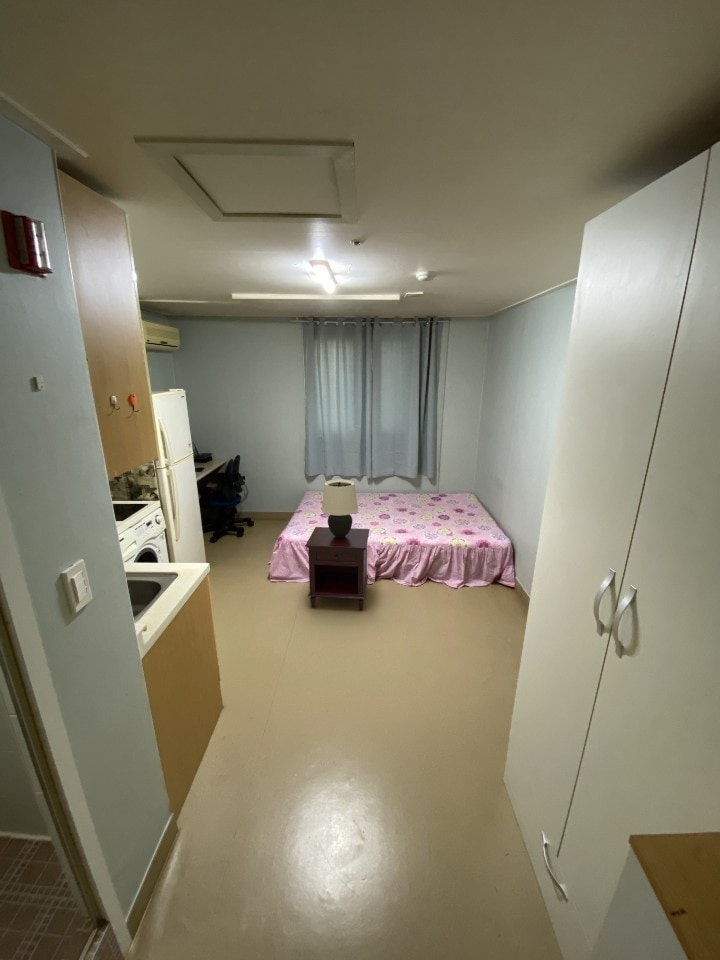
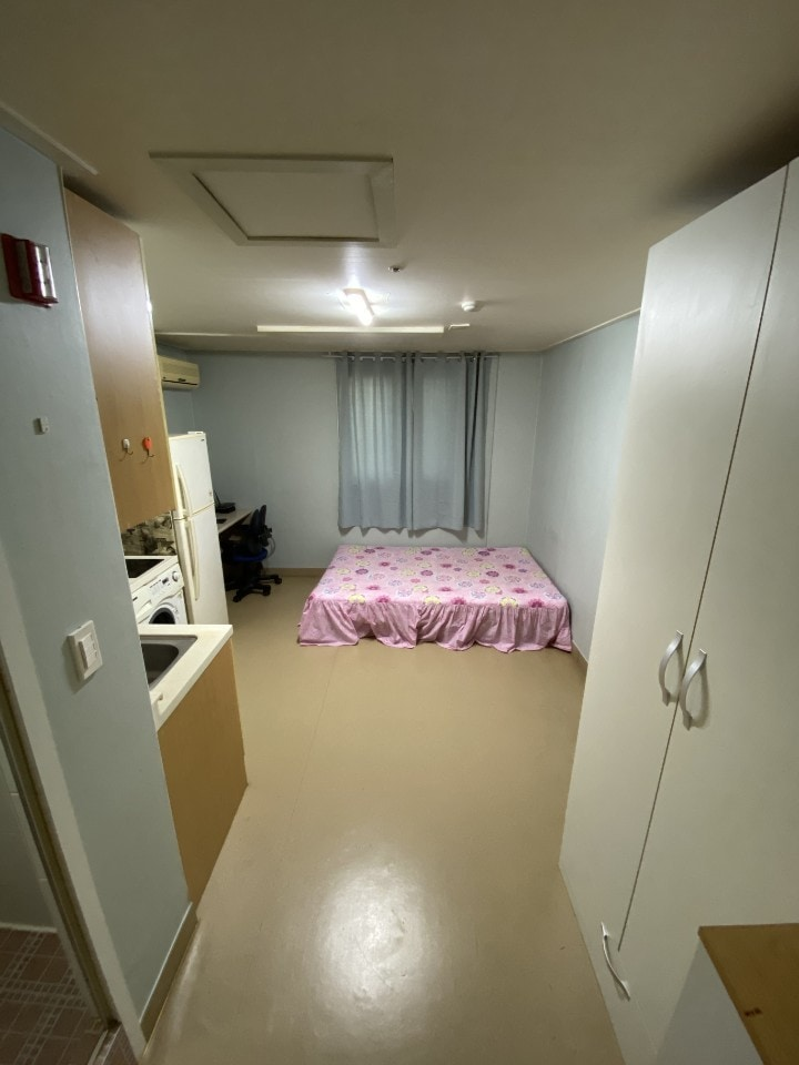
- nightstand (339, 567)
- table lamp (339, 509)
